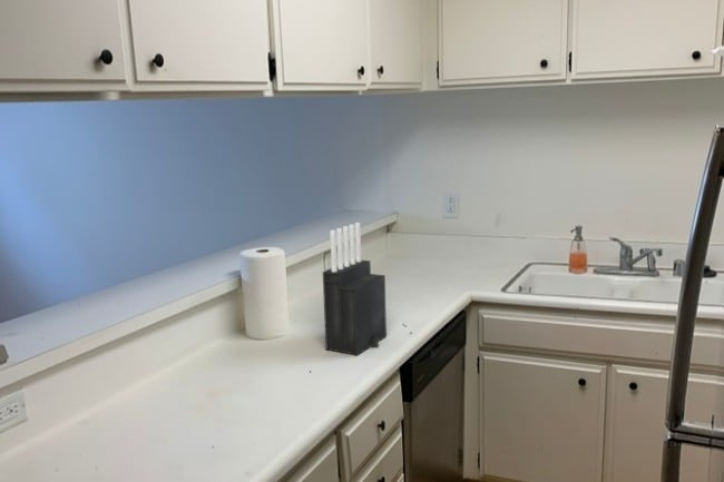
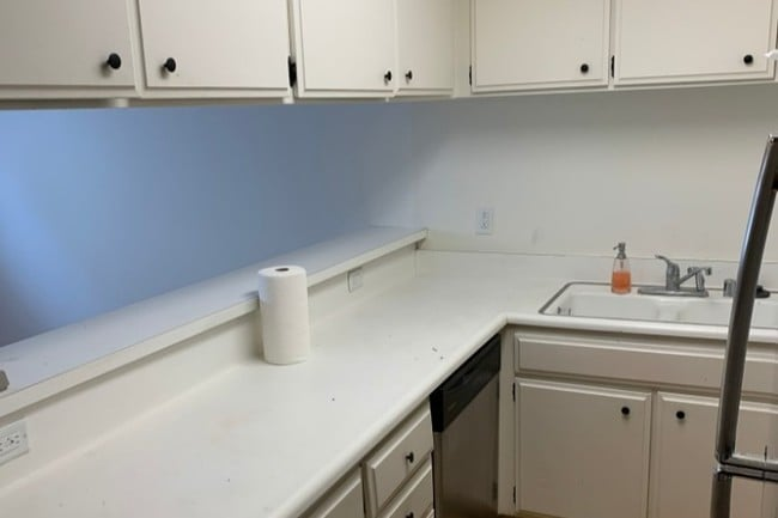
- knife block (358, 286)
